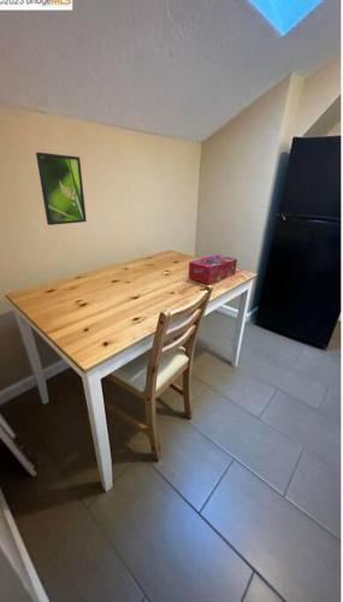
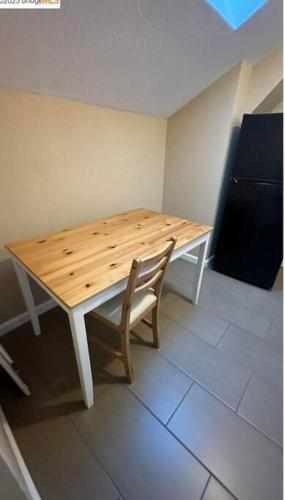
- tissue box (213, 267)
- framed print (63, 190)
